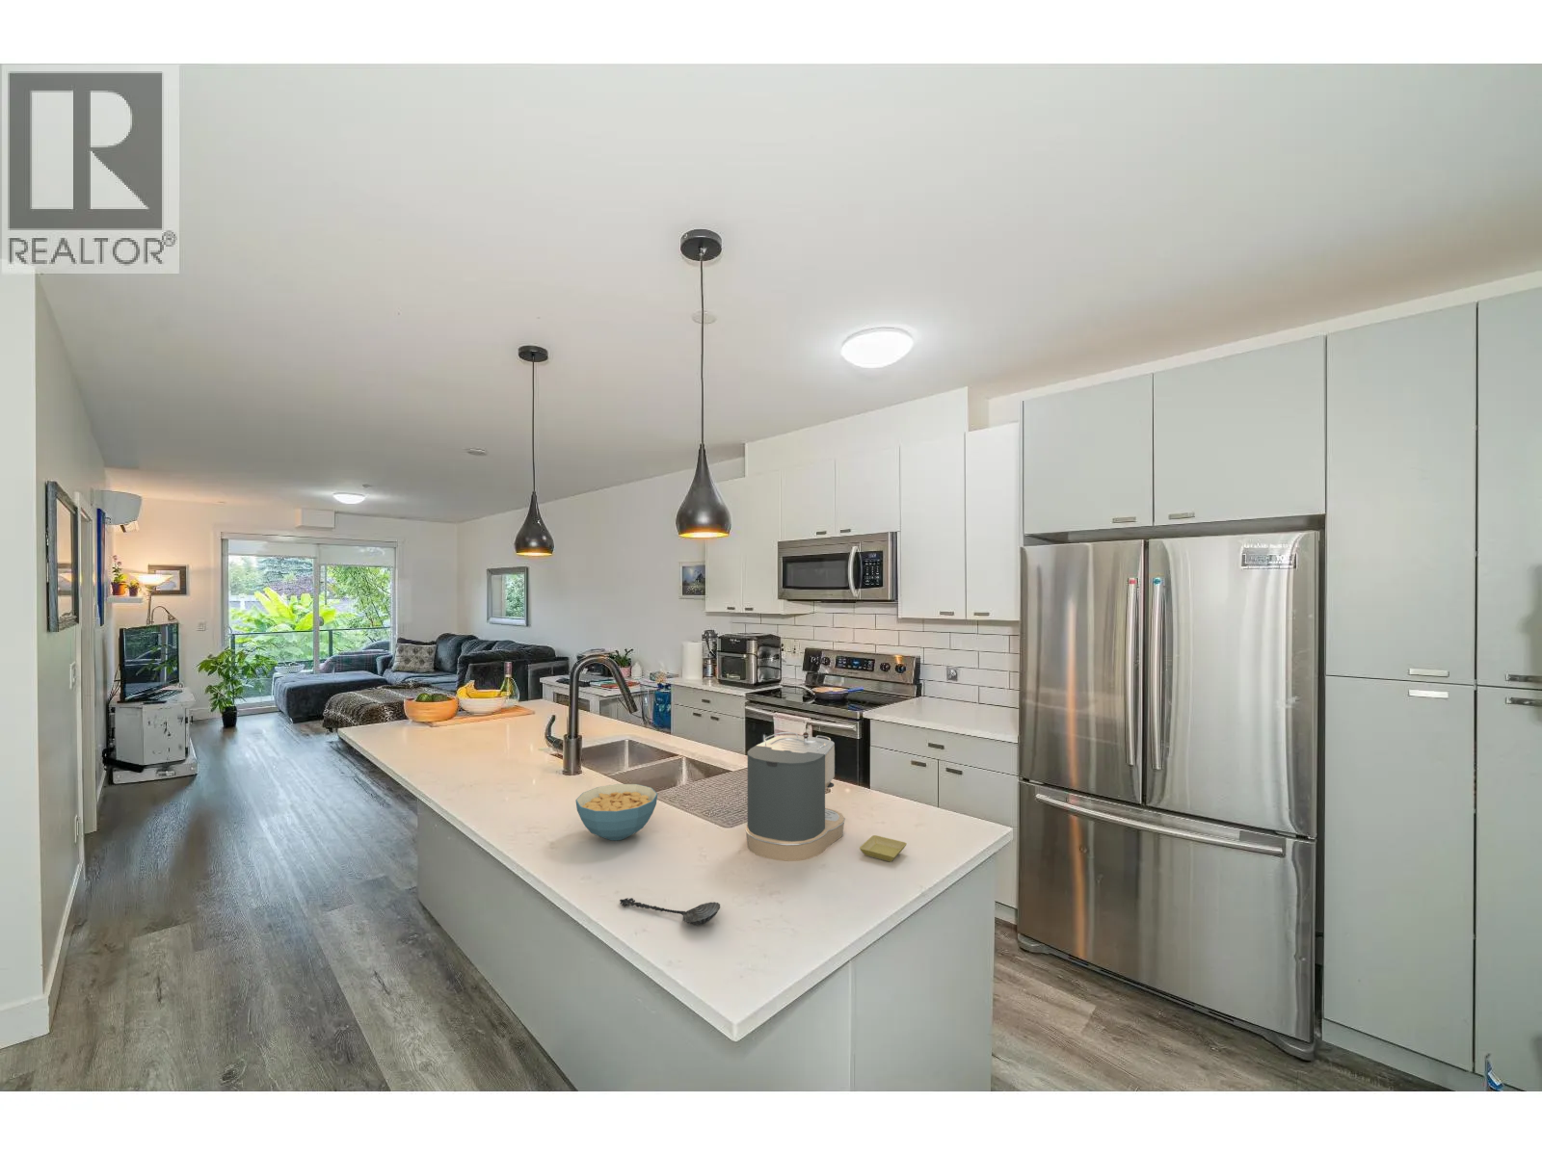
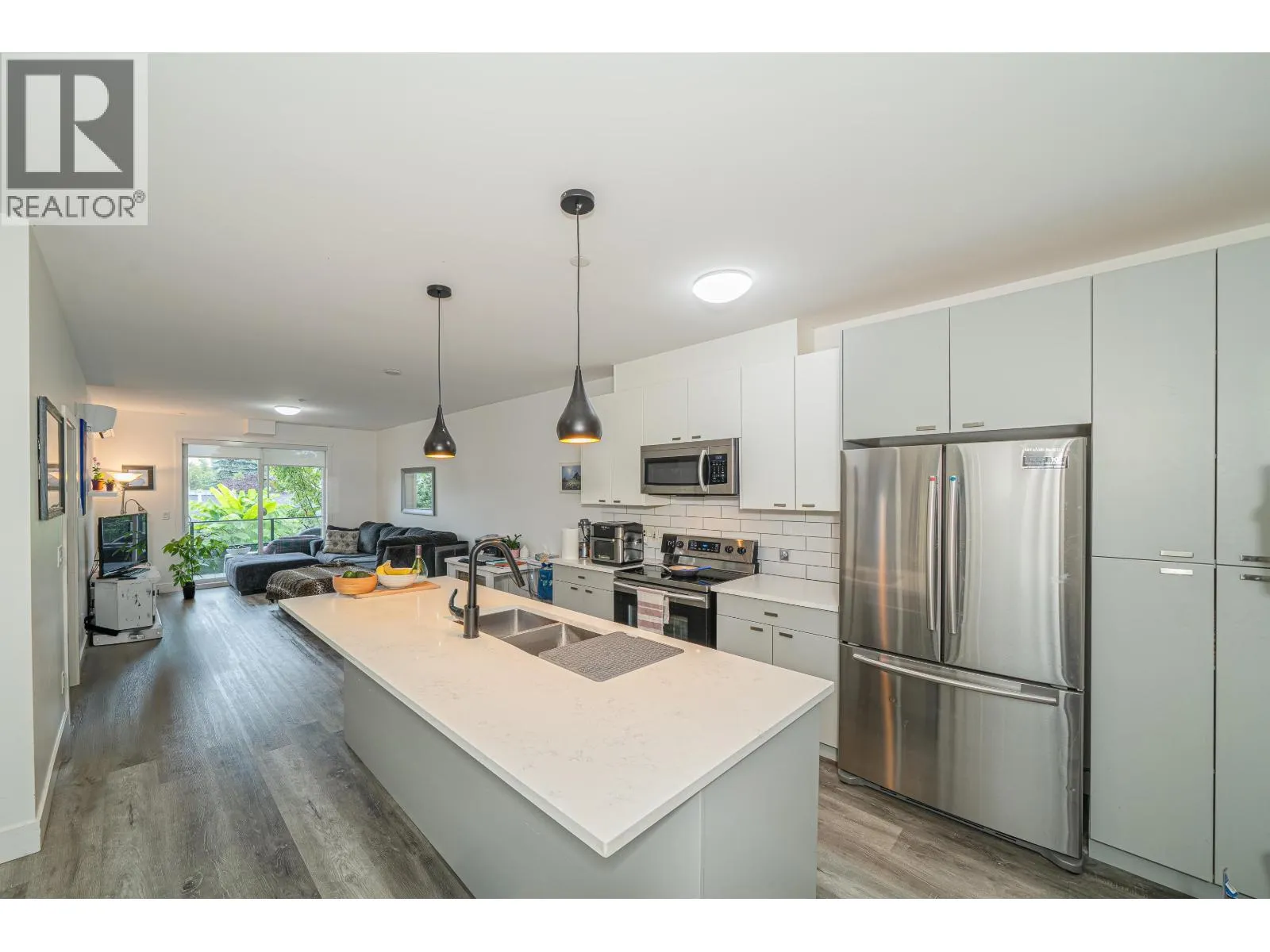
- cereal bowl (617, 816)
- saucer (883, 850)
- spoon (667, 909)
- coffee maker (798, 784)
